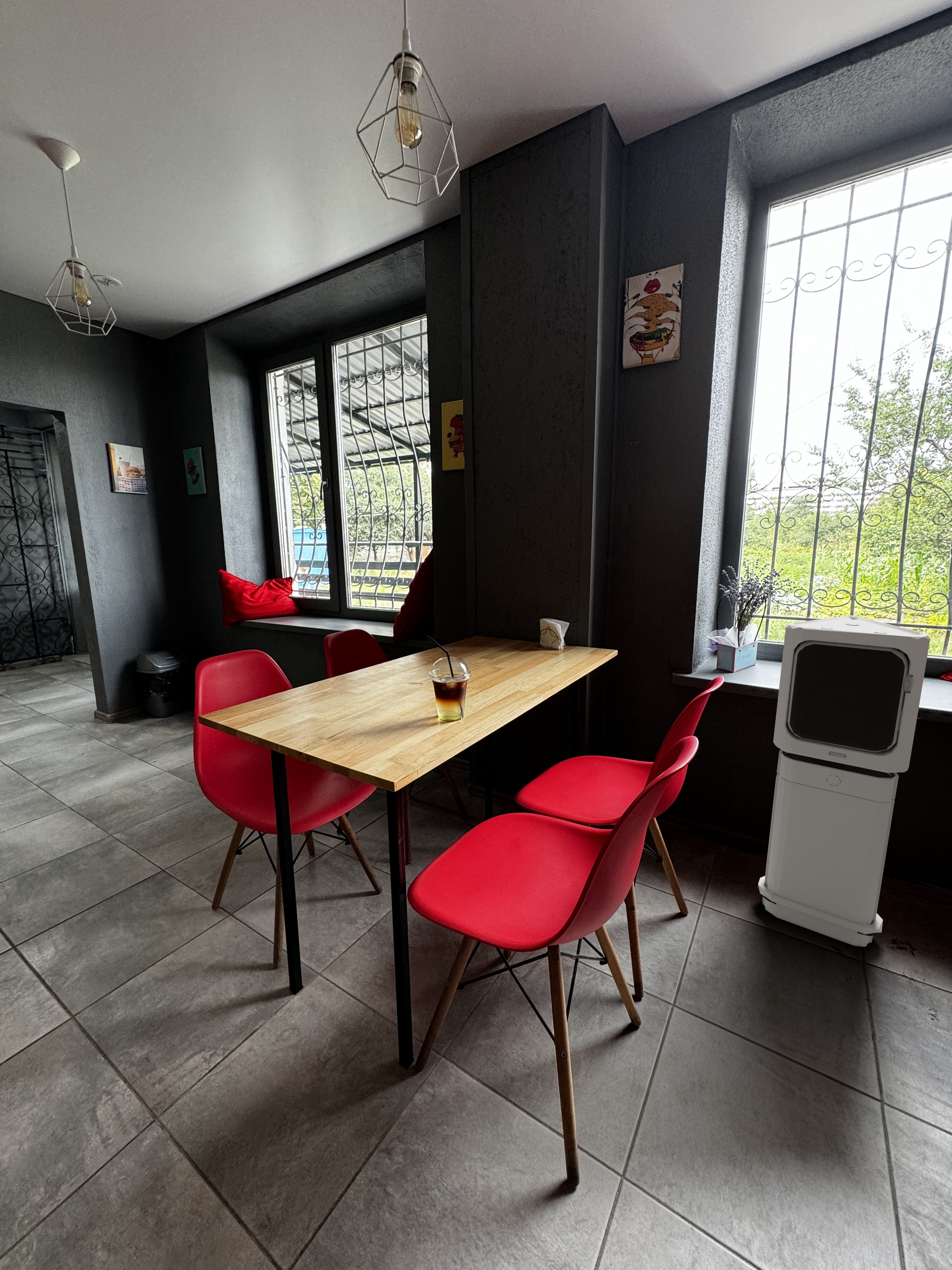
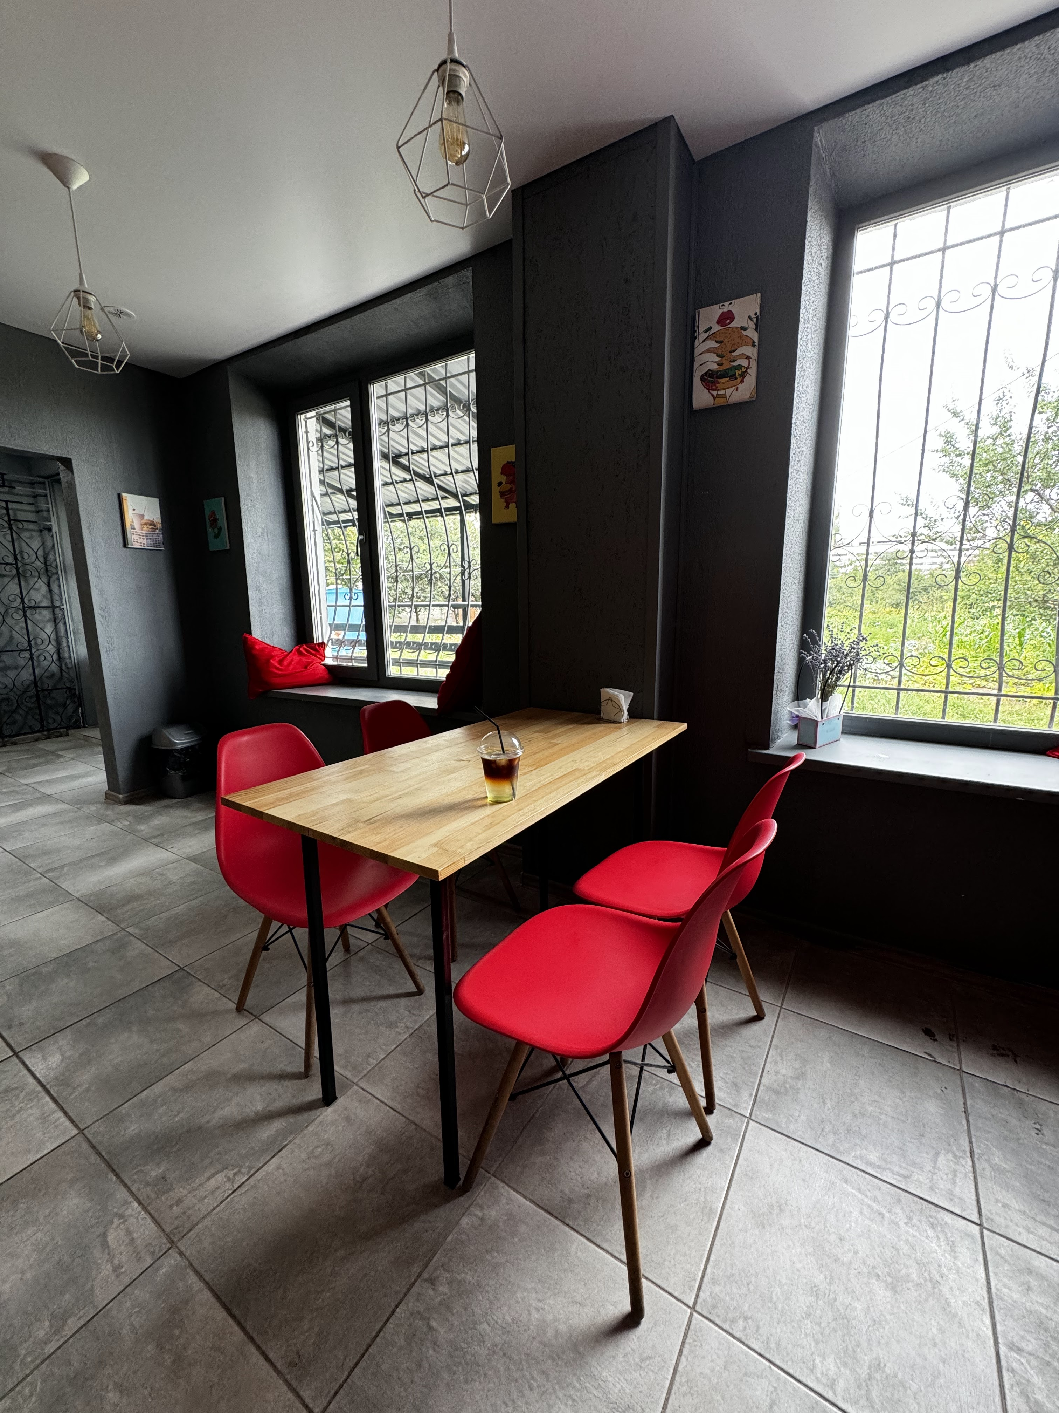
- air purifier (834, 771)
